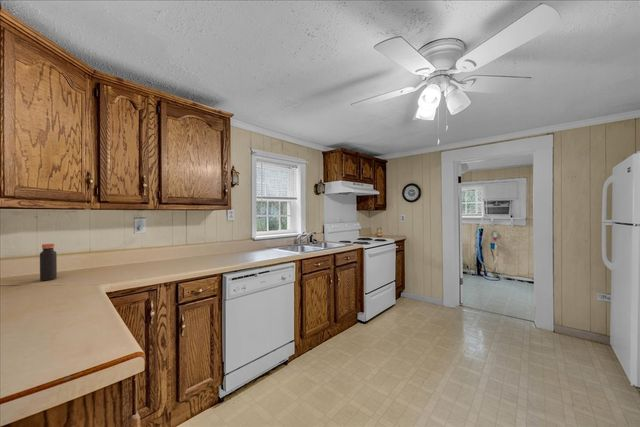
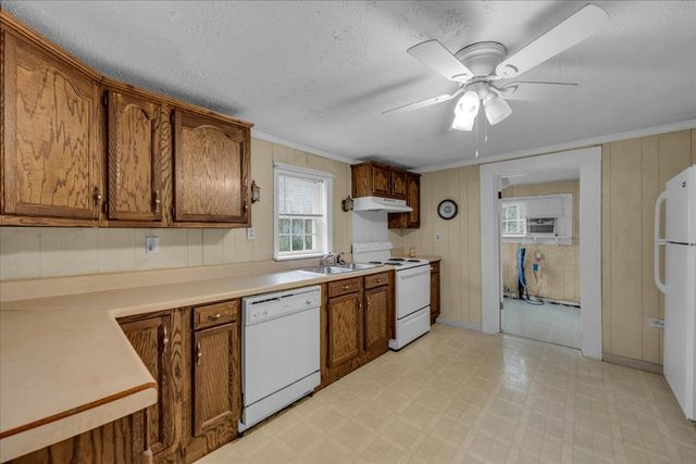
- bottle (48, 261)
